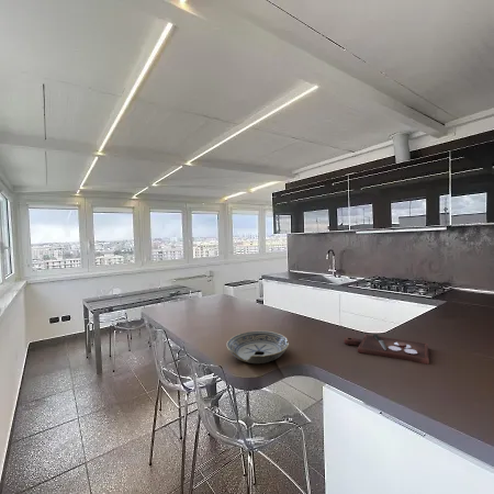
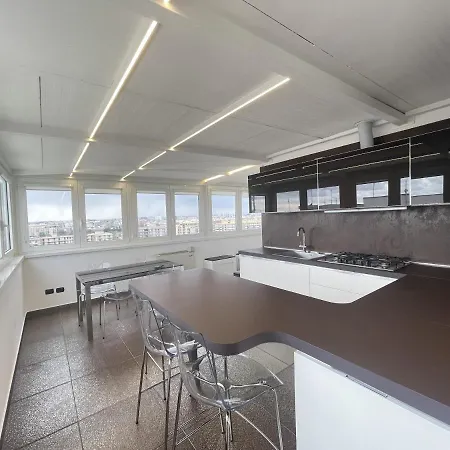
- bowl (258, 347)
- cutting board (389, 346)
